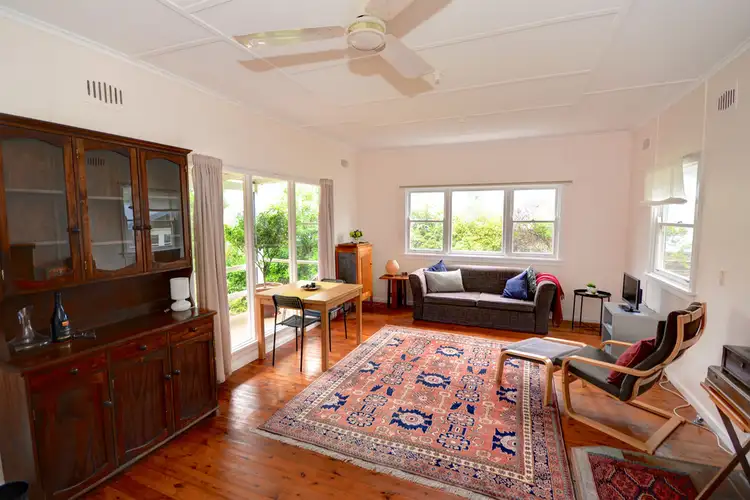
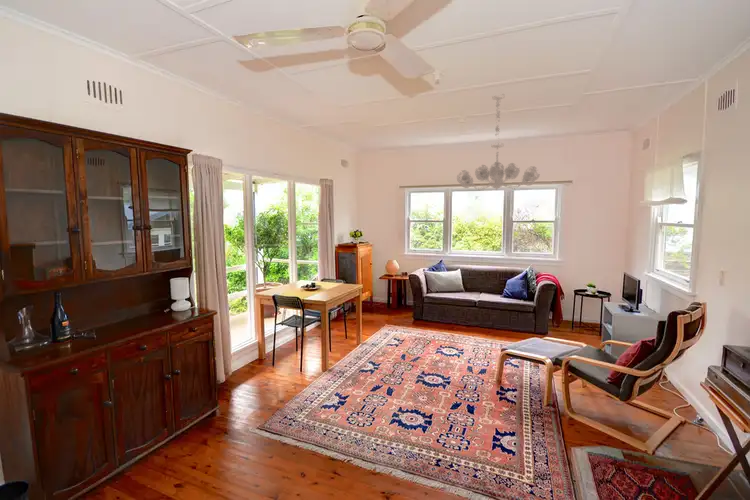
+ chandelier (498, 144)
